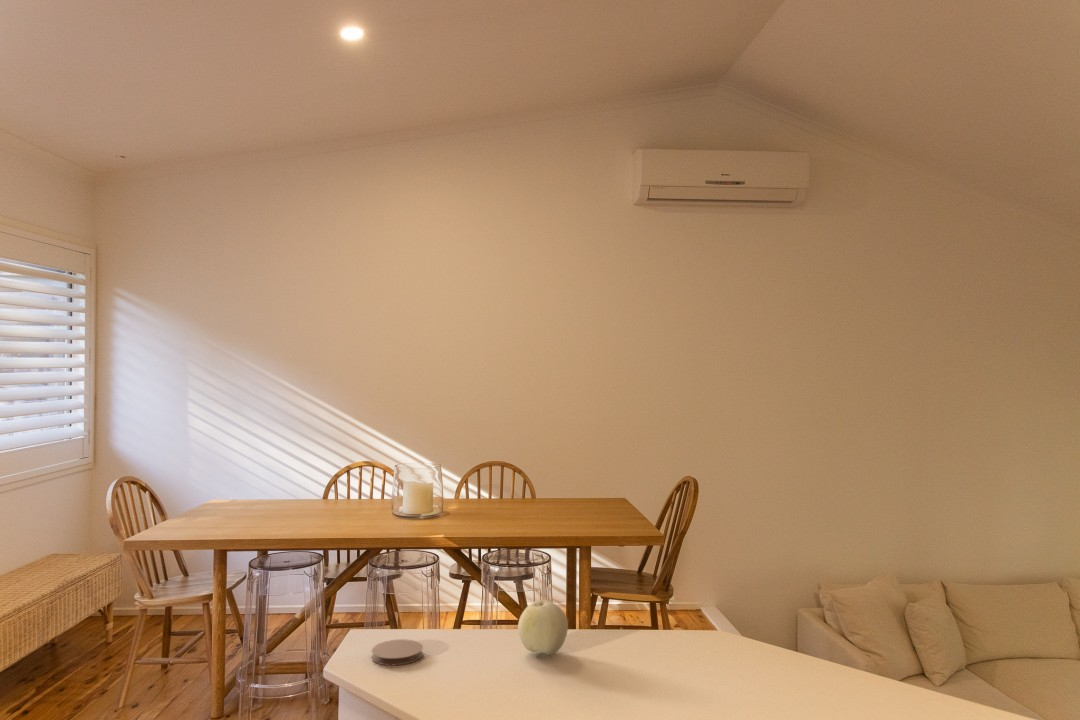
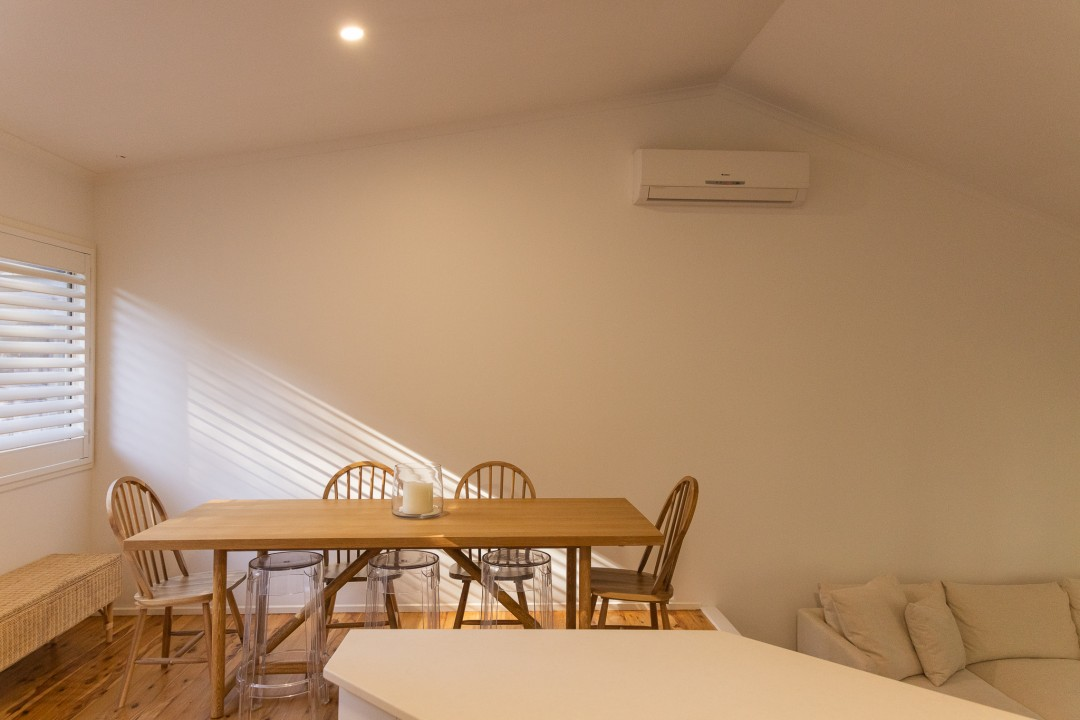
- coaster (397, 652)
- fruit (542, 627)
